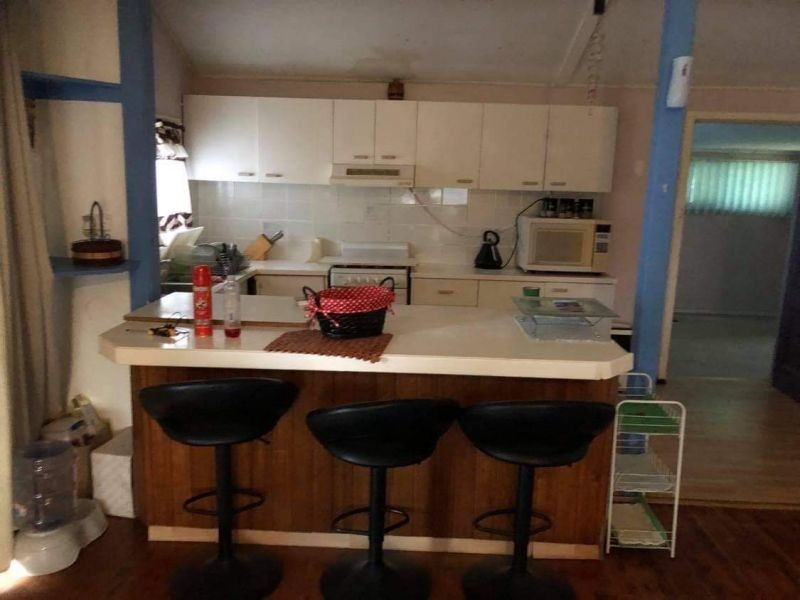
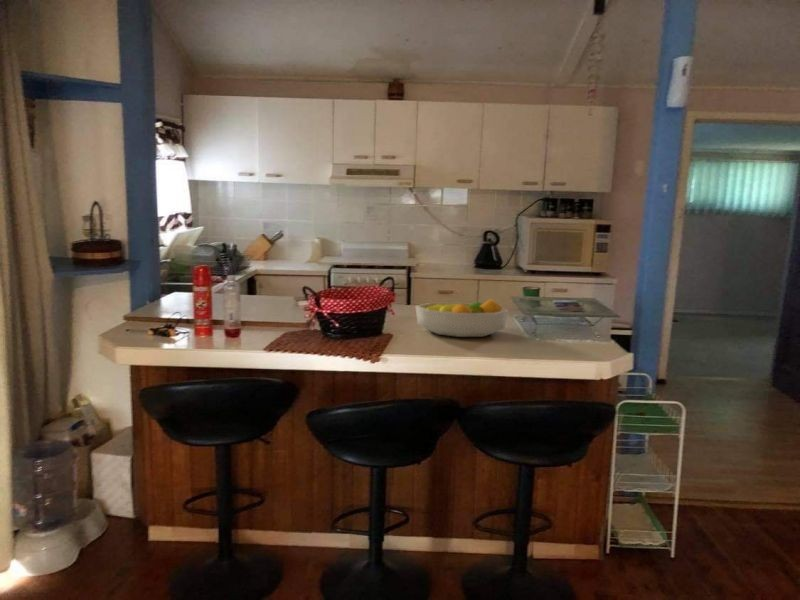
+ fruit bowl (461, 314)
